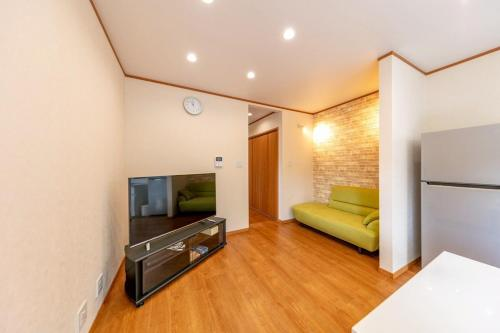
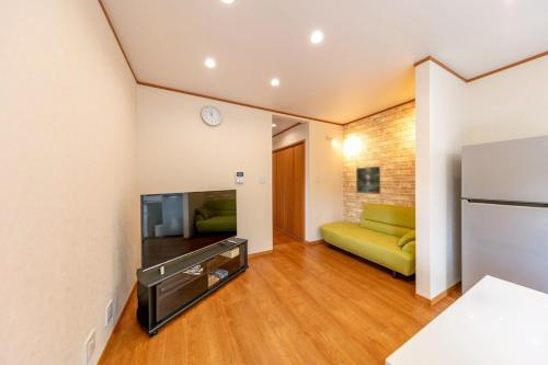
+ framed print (367, 180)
